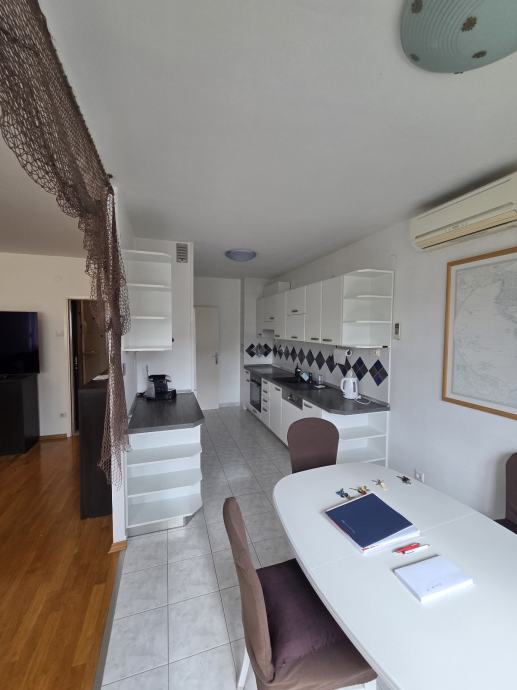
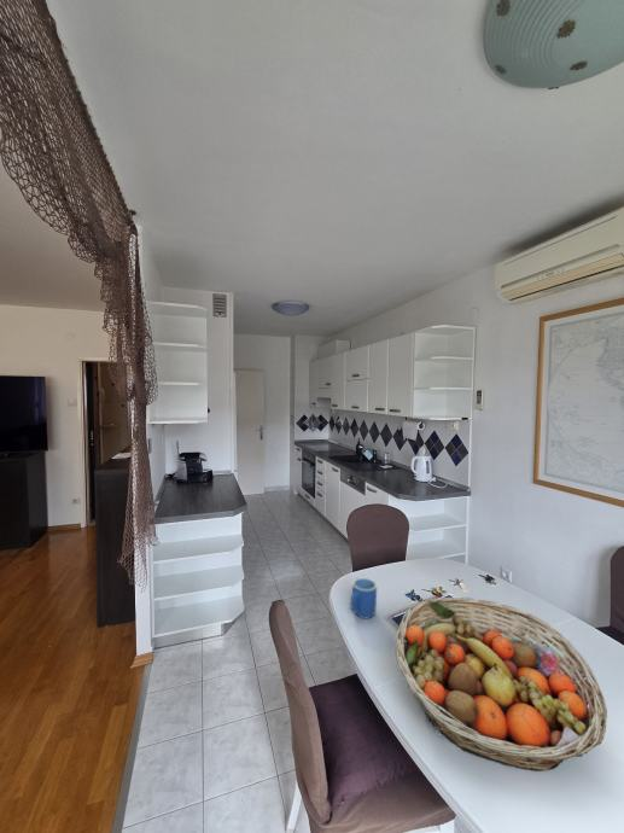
+ mug (362, 599)
+ fruit basket (488, 672)
